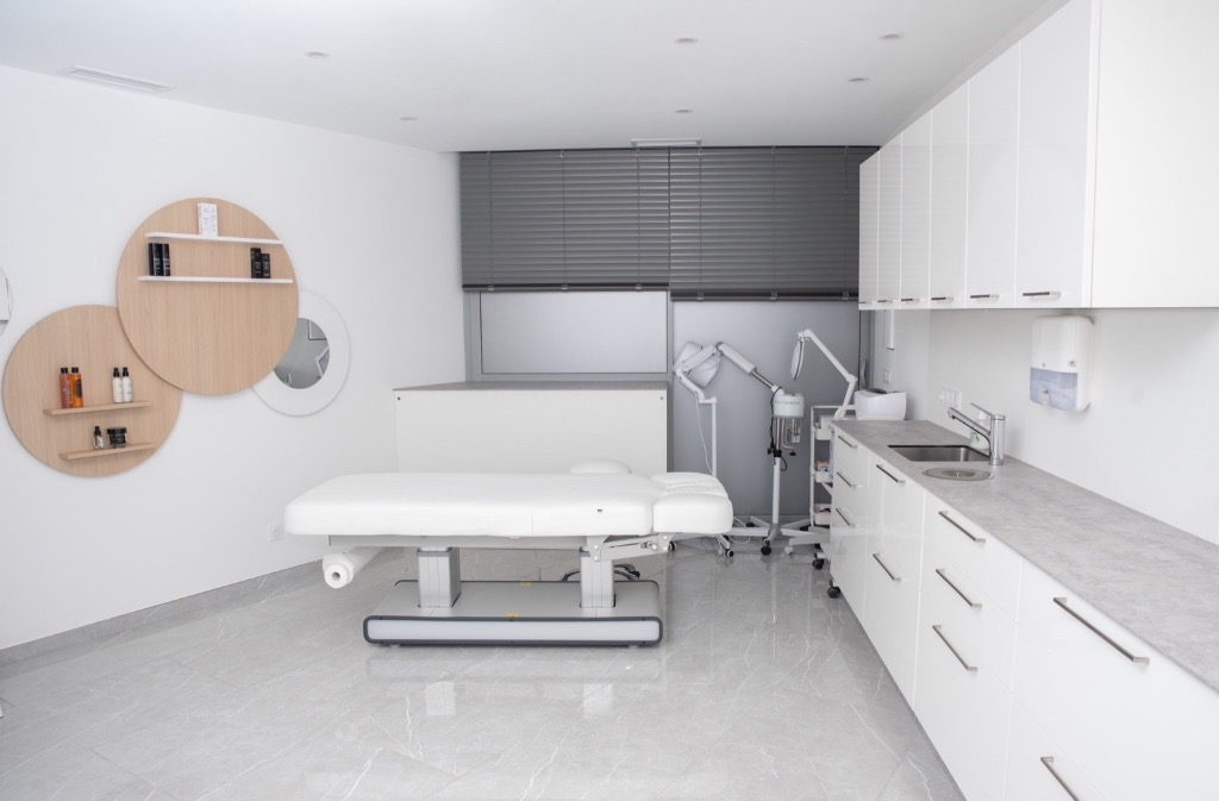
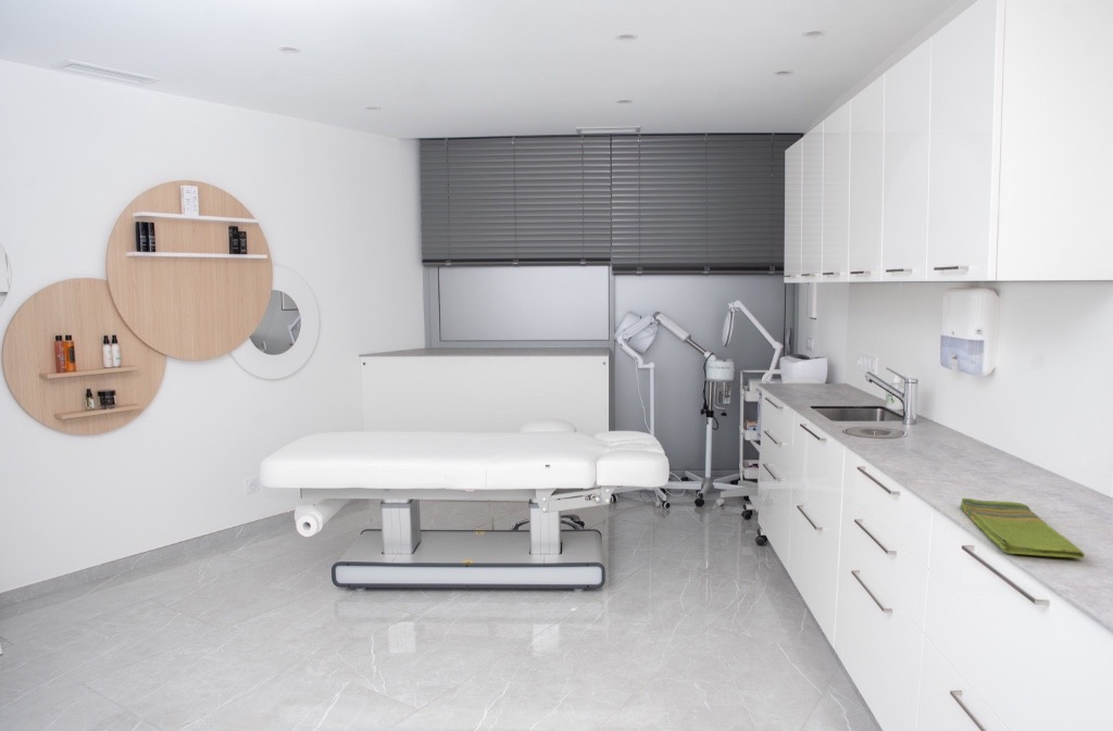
+ dish towel (1015, 525)
